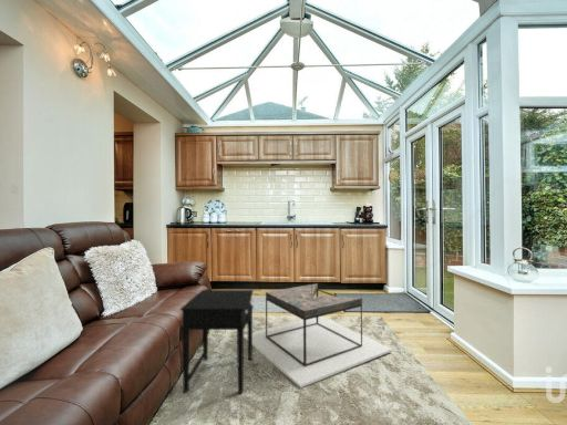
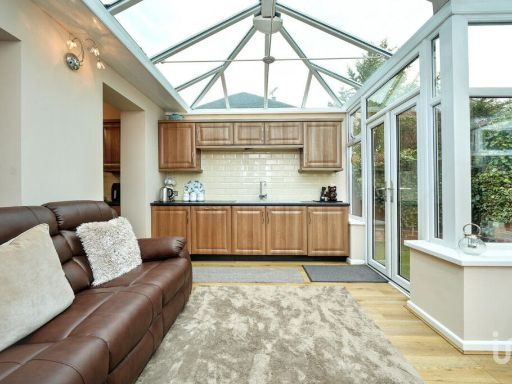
- coffee table (312, 312)
- side table (221, 329)
